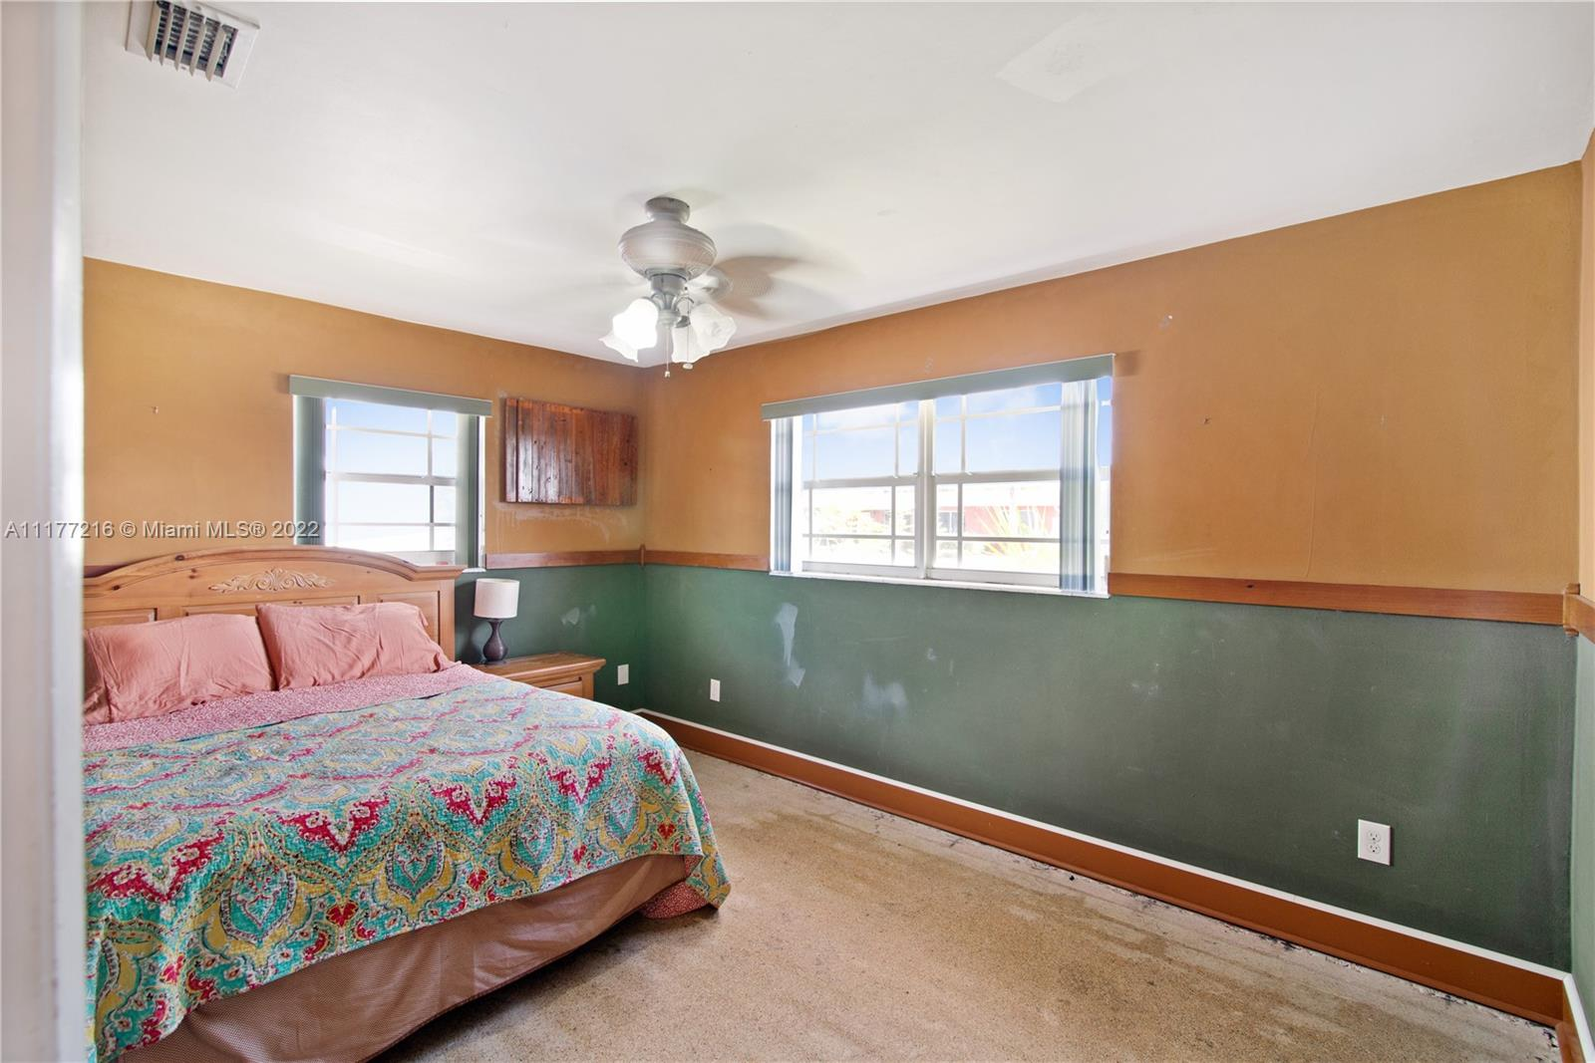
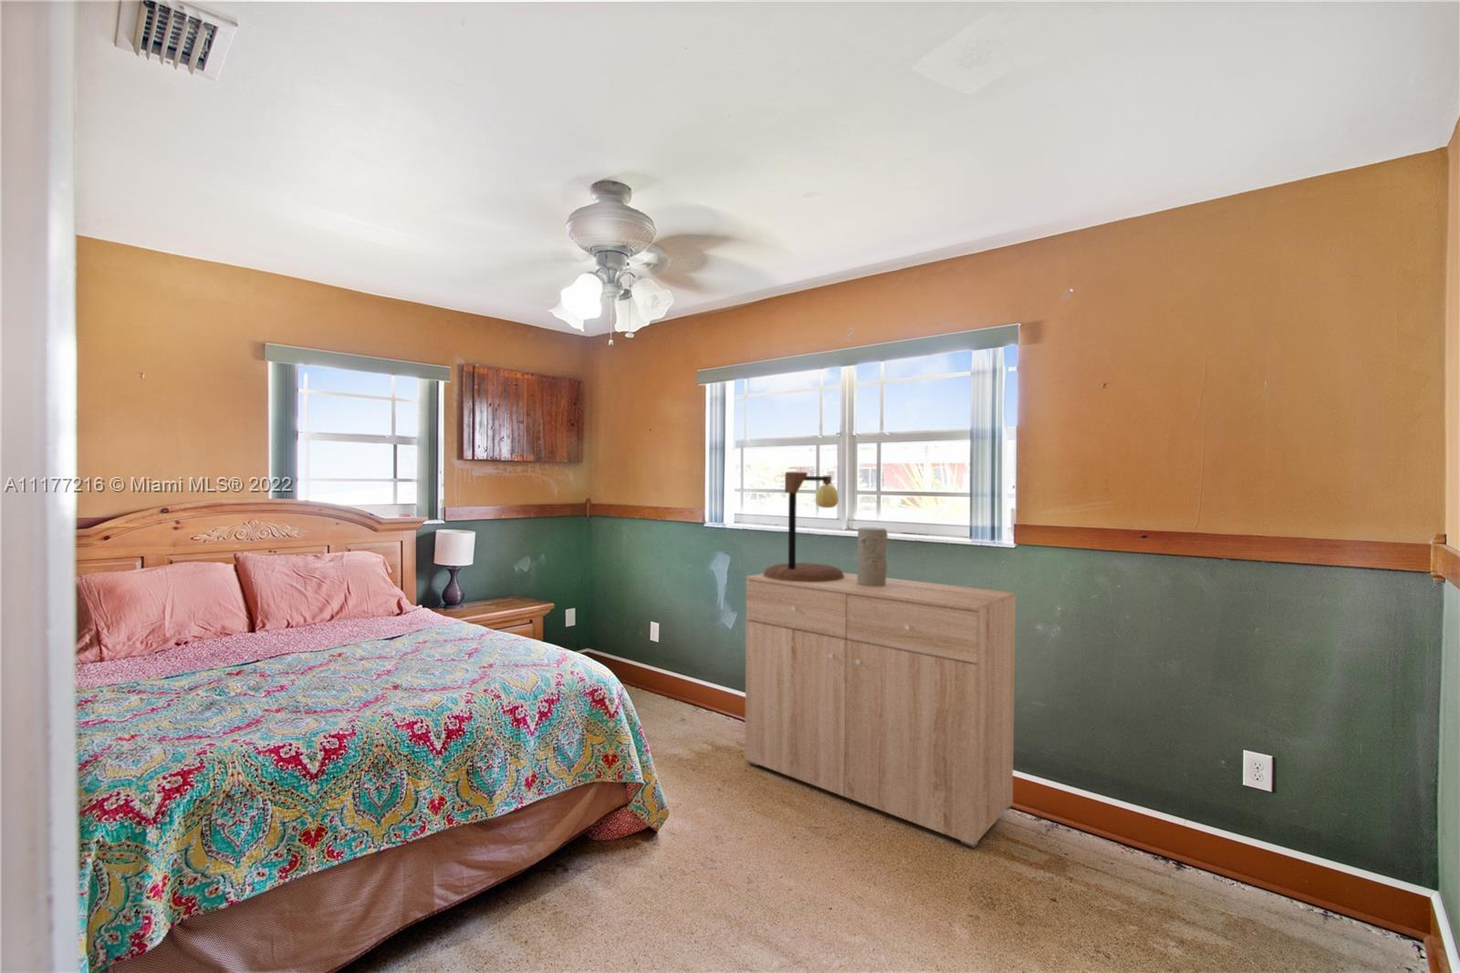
+ dresser (870, 684)
+ table lamp (795, 522)
+ decorative vase (872, 555)
